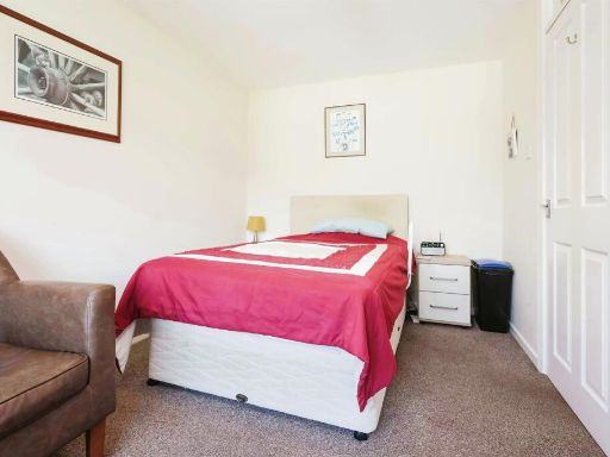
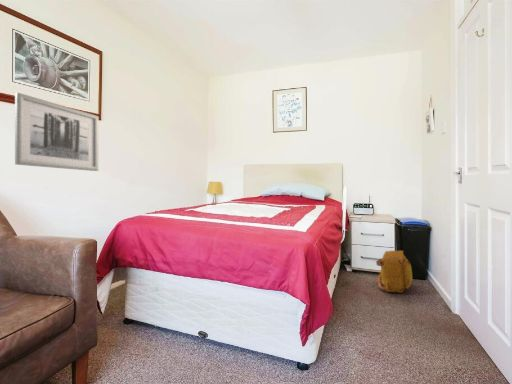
+ wall art (62, 137)
+ backpack (393, 268)
